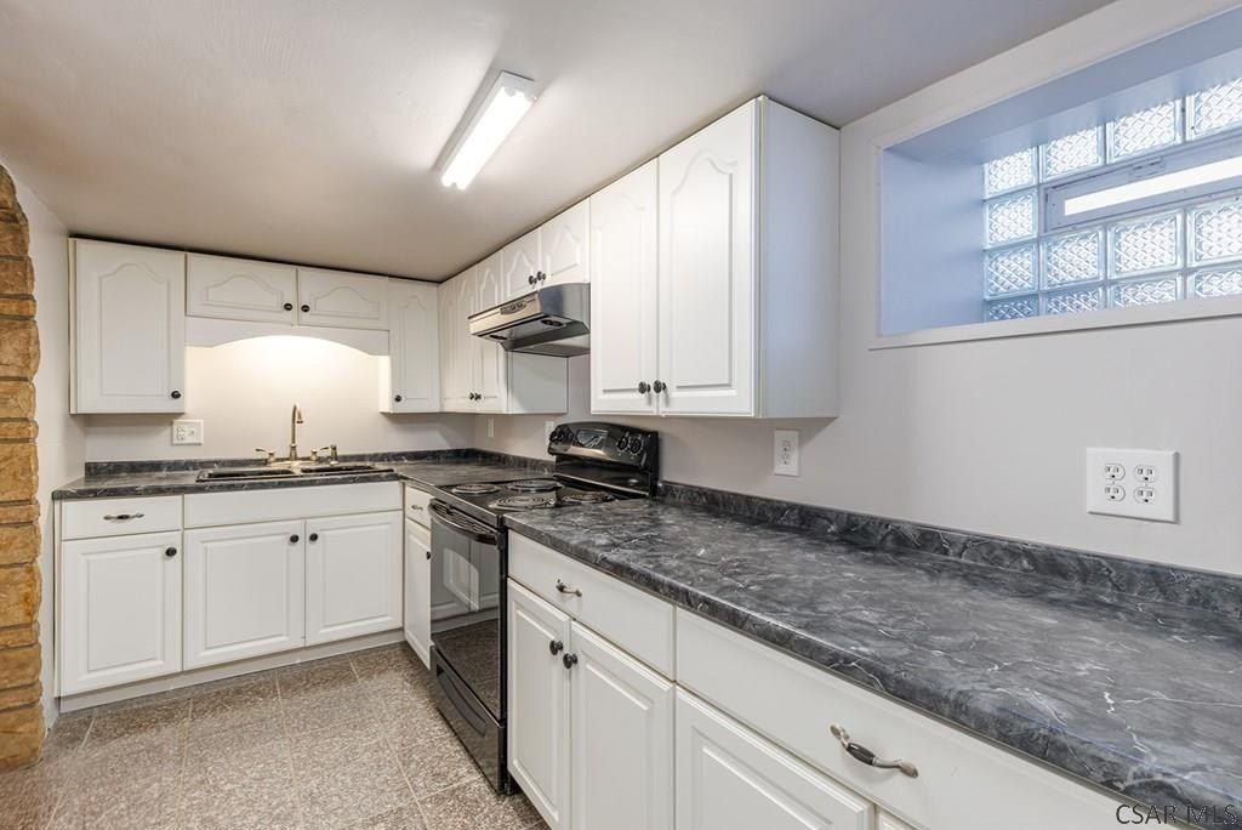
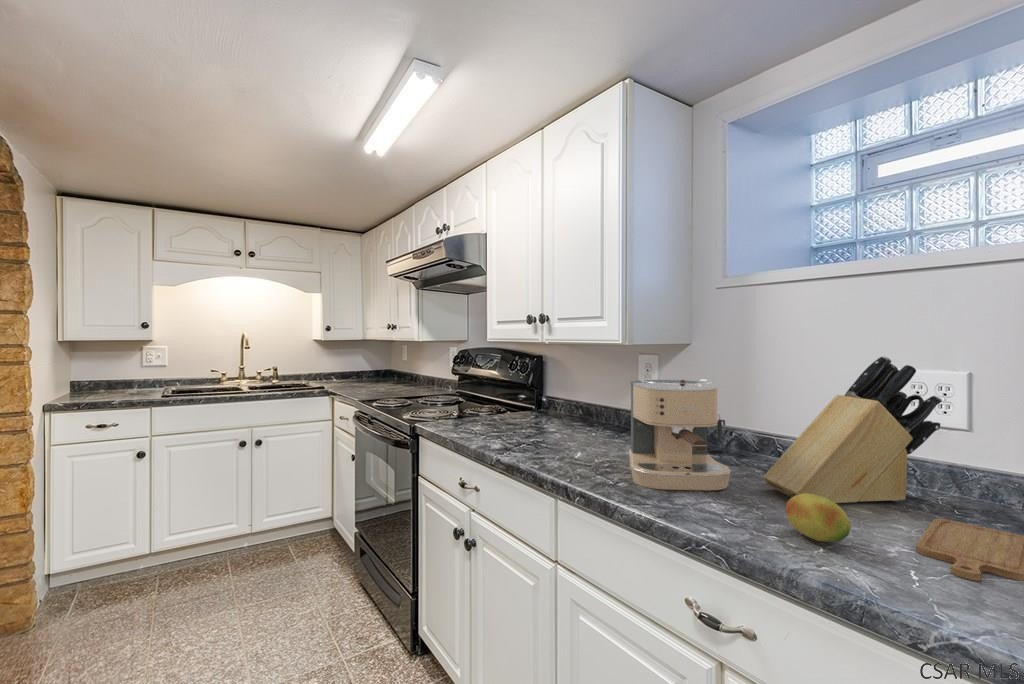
+ fruit (816, 516)
+ knife block (851, 425)
+ chopping board (975, 550)
+ coffee maker (676, 428)
